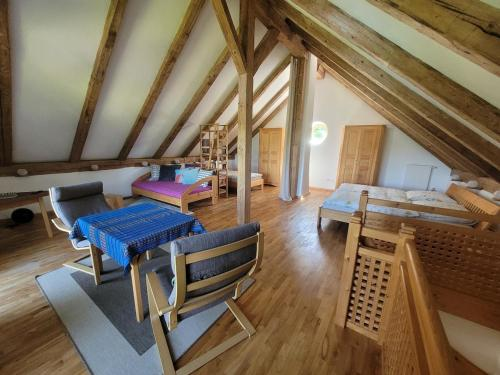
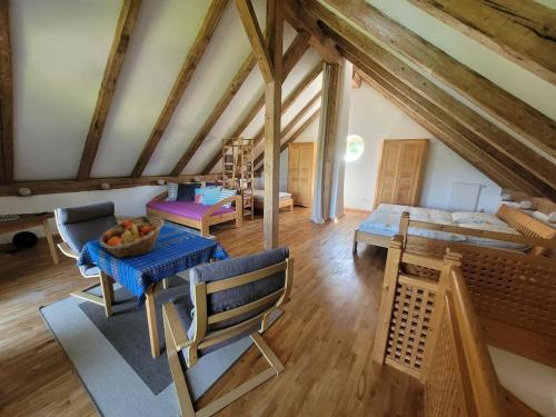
+ fruit basket (133, 235)
